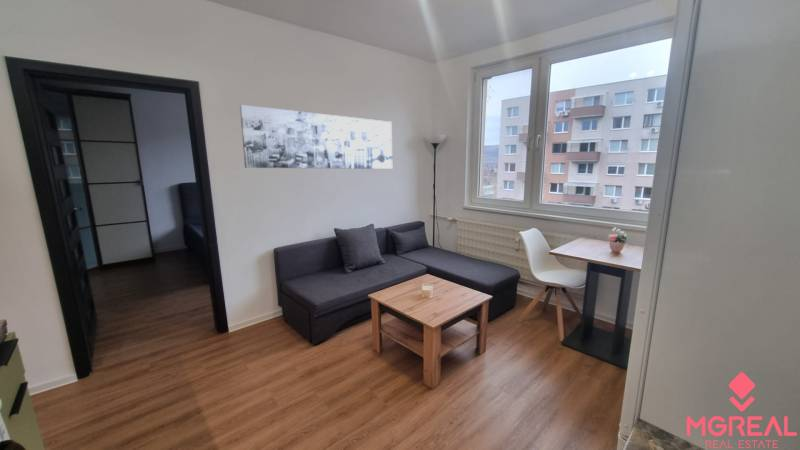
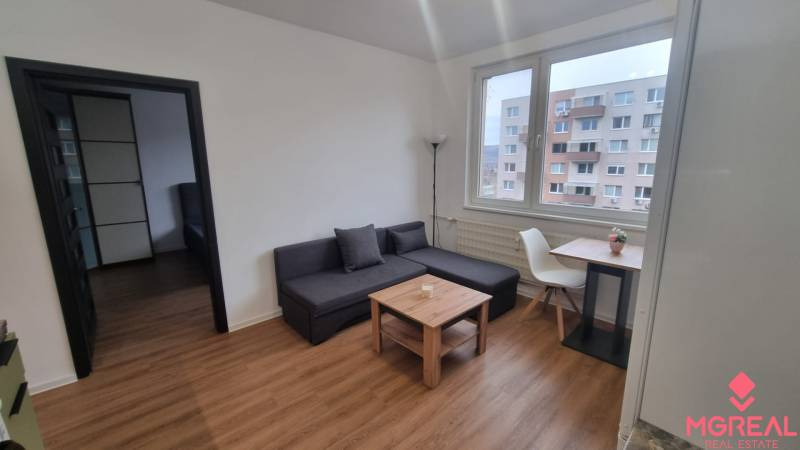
- wall art (327, 141)
